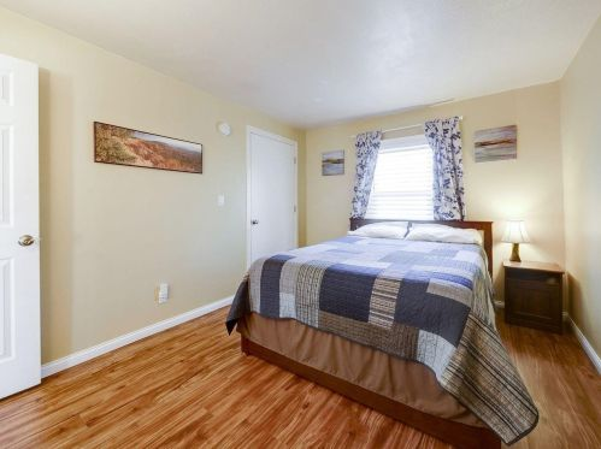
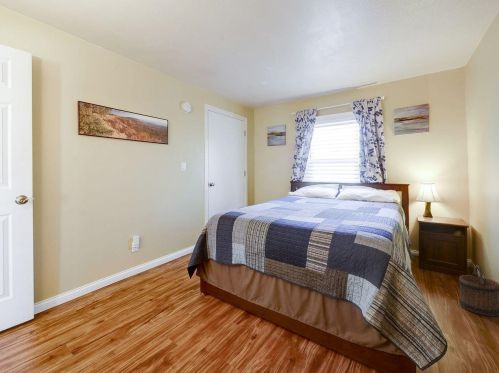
+ bucket (478, 286)
